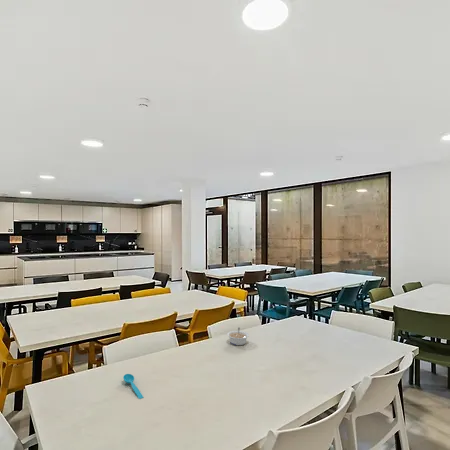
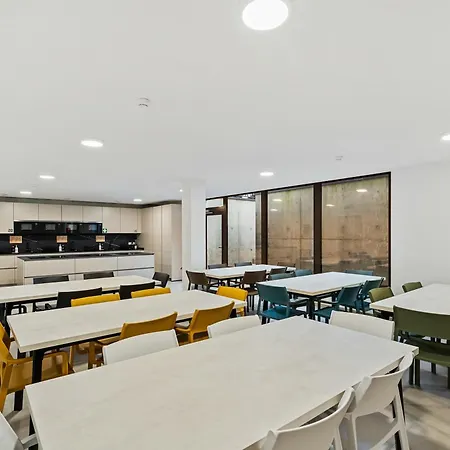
- spoon (133, 385)
- legume (237, 337)
